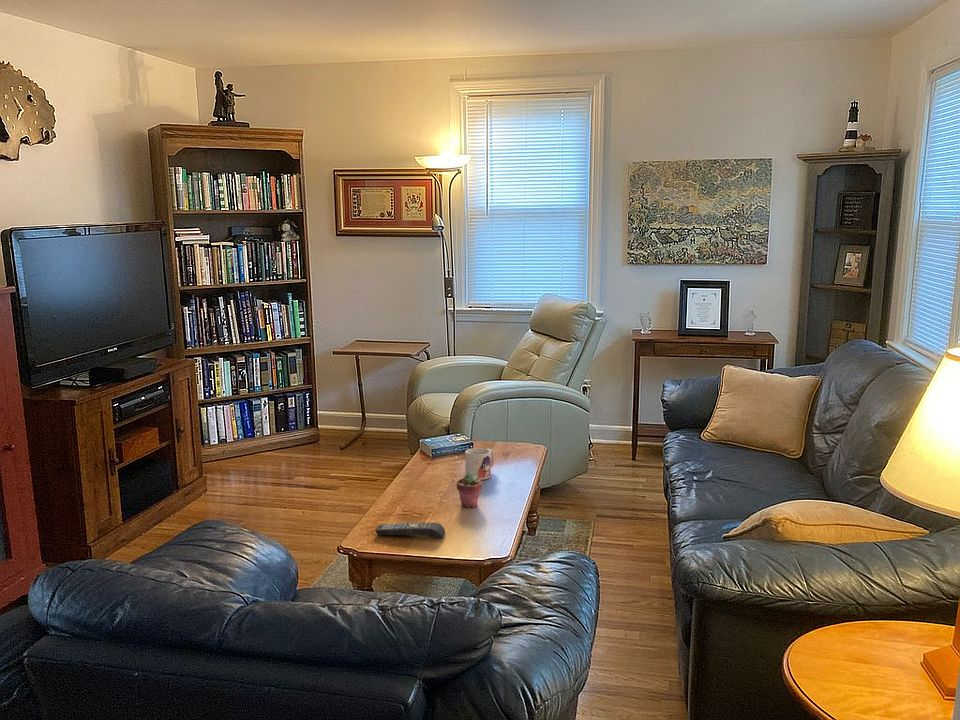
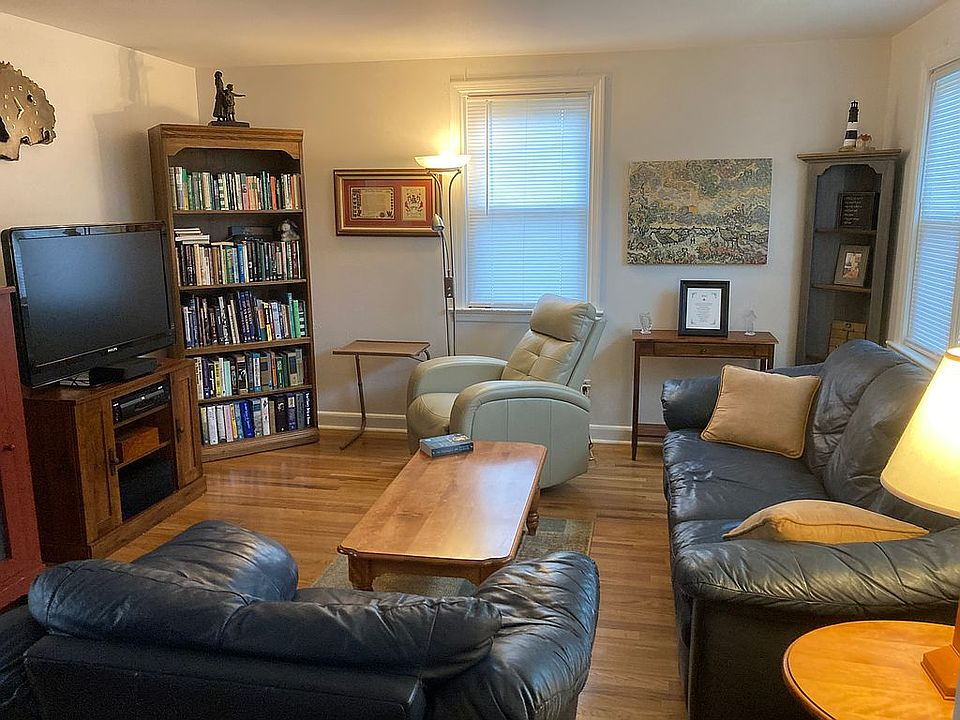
- potted succulent (469, 488)
- remote control (410, 529)
- mug (481, 462)
